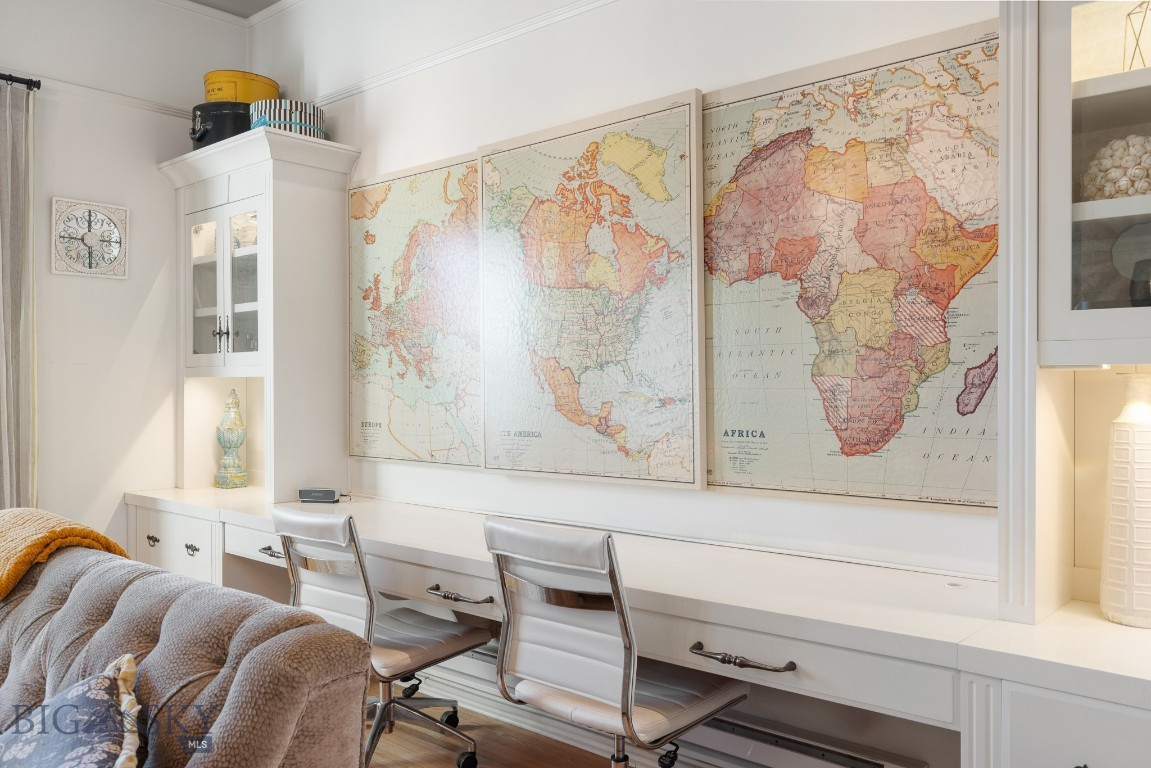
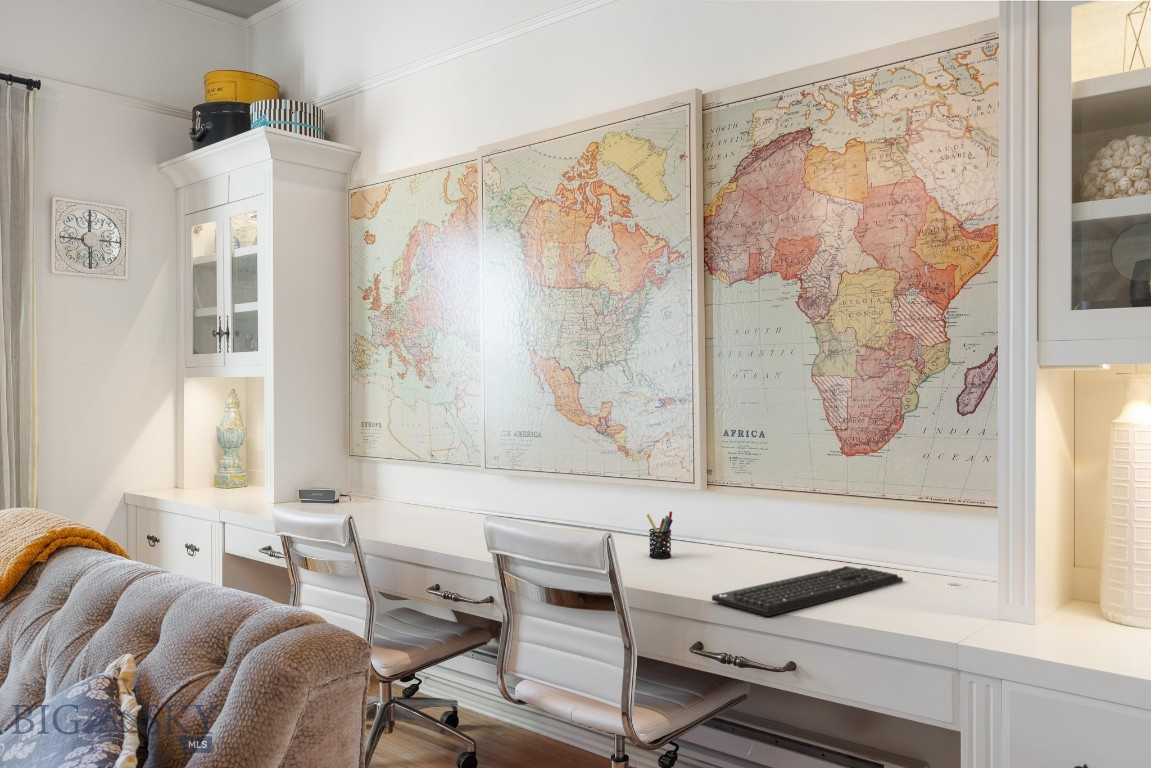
+ keyboard (811, 587)
+ pen holder (662, 533)
